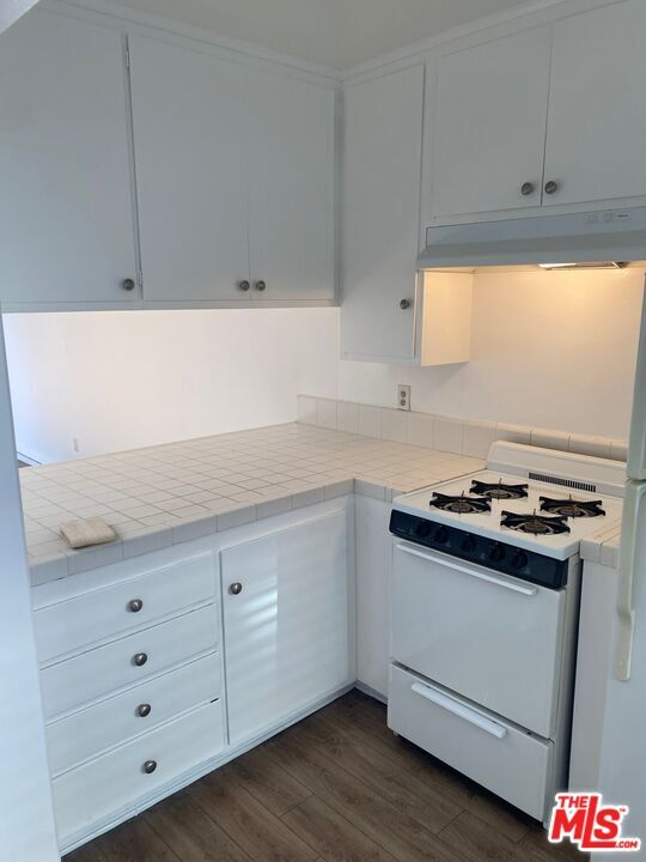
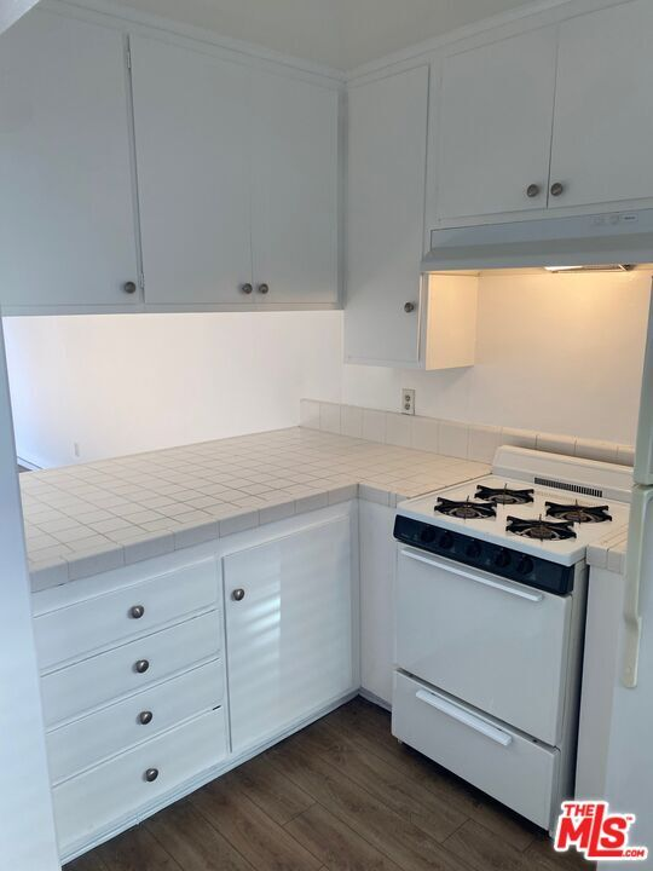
- washcloth (86, 530)
